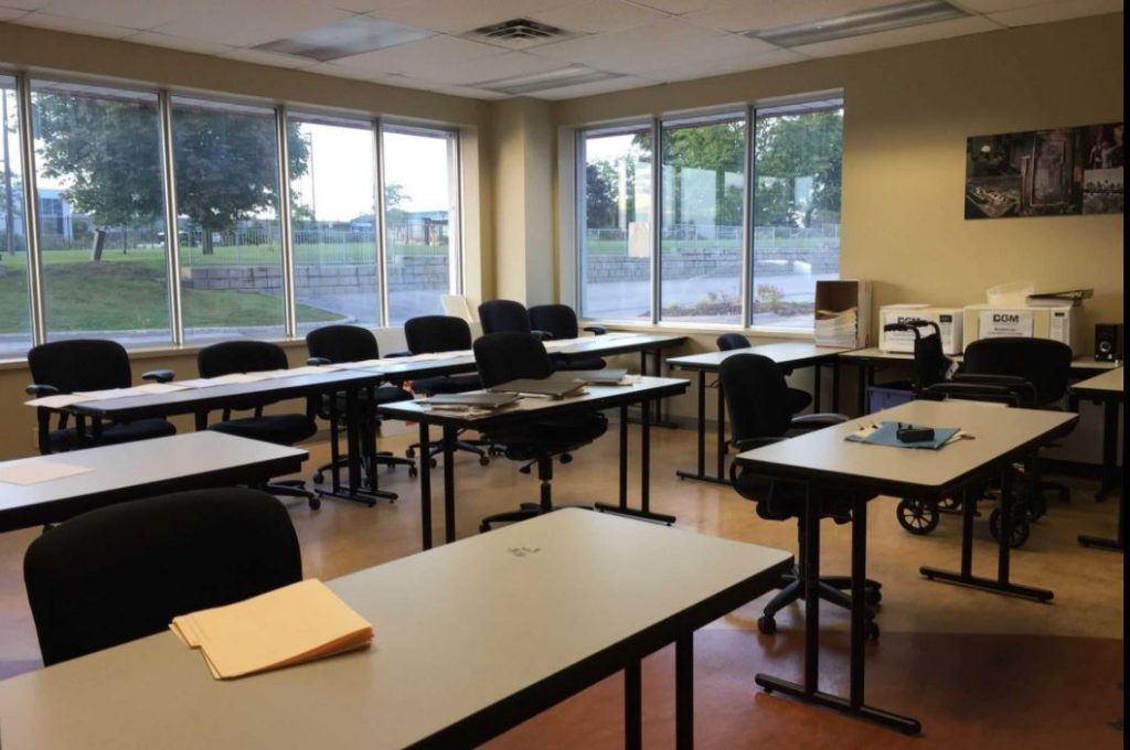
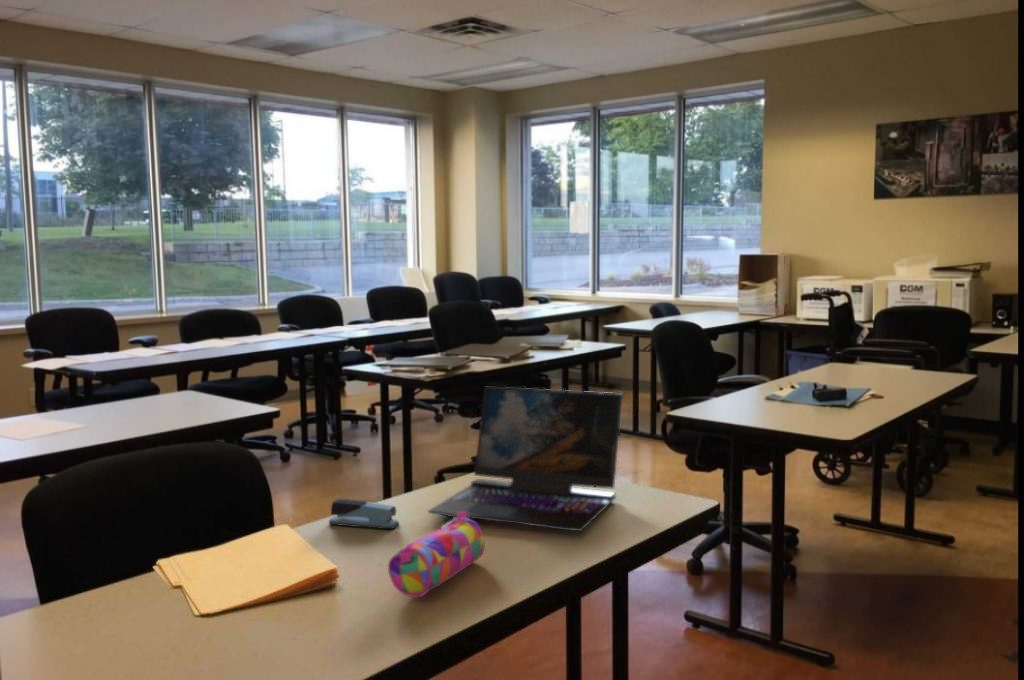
+ laptop (528, 453)
+ pencil case (438, 553)
+ stapler (363, 512)
